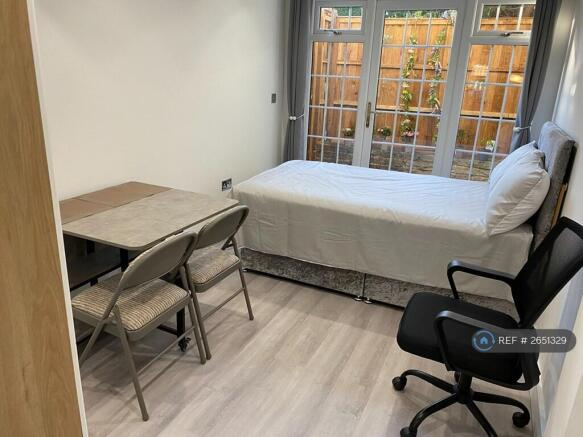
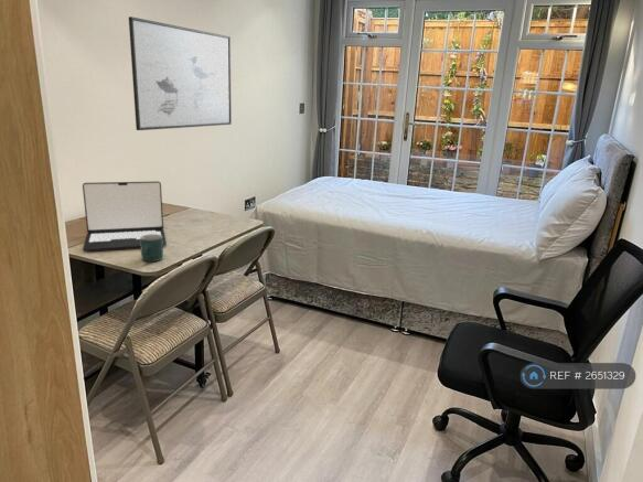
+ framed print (187, 78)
+ laptop (124, 214)
+ mug (151, 248)
